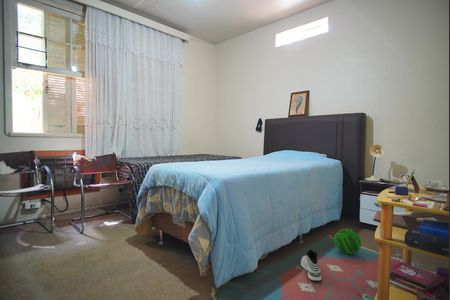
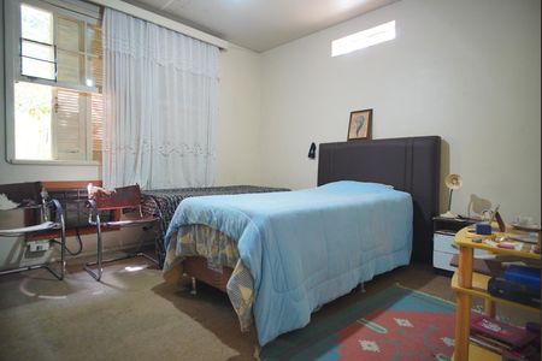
- ball (347, 241)
- sneaker (311, 259)
